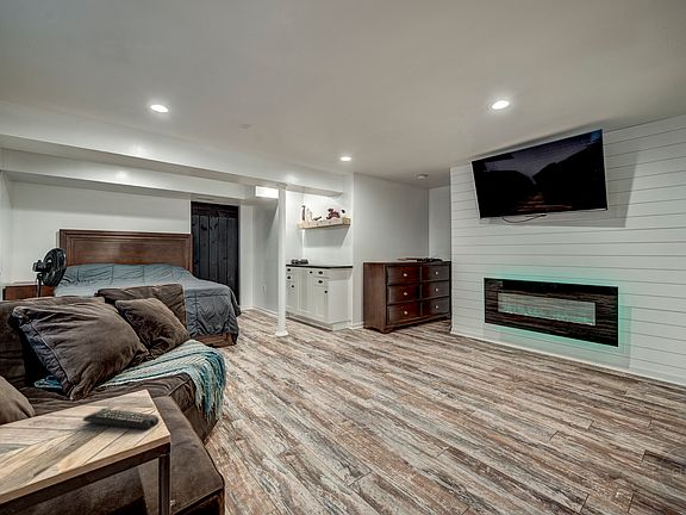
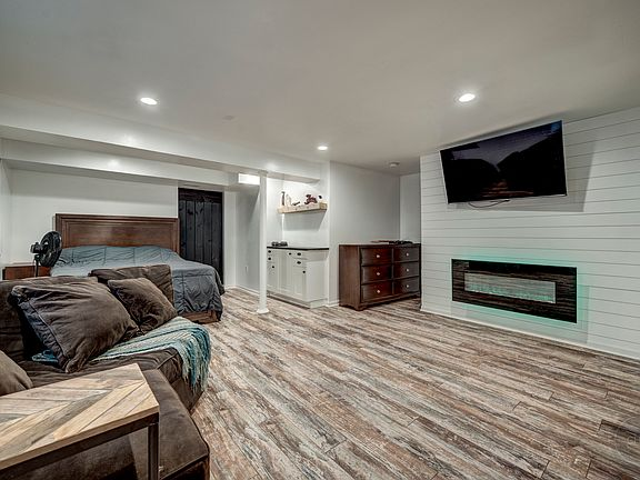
- remote control (120, 418)
